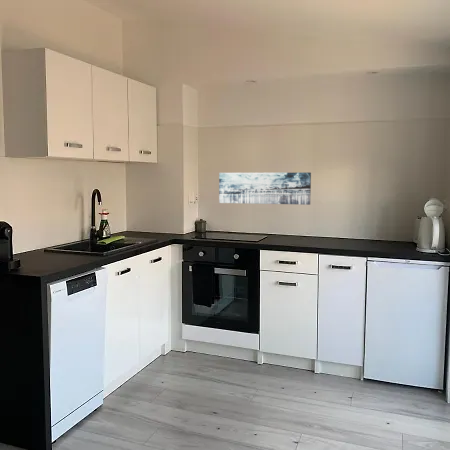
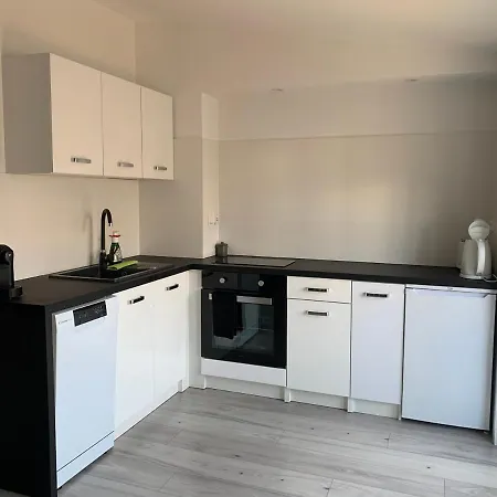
- wall art (263, 188)
